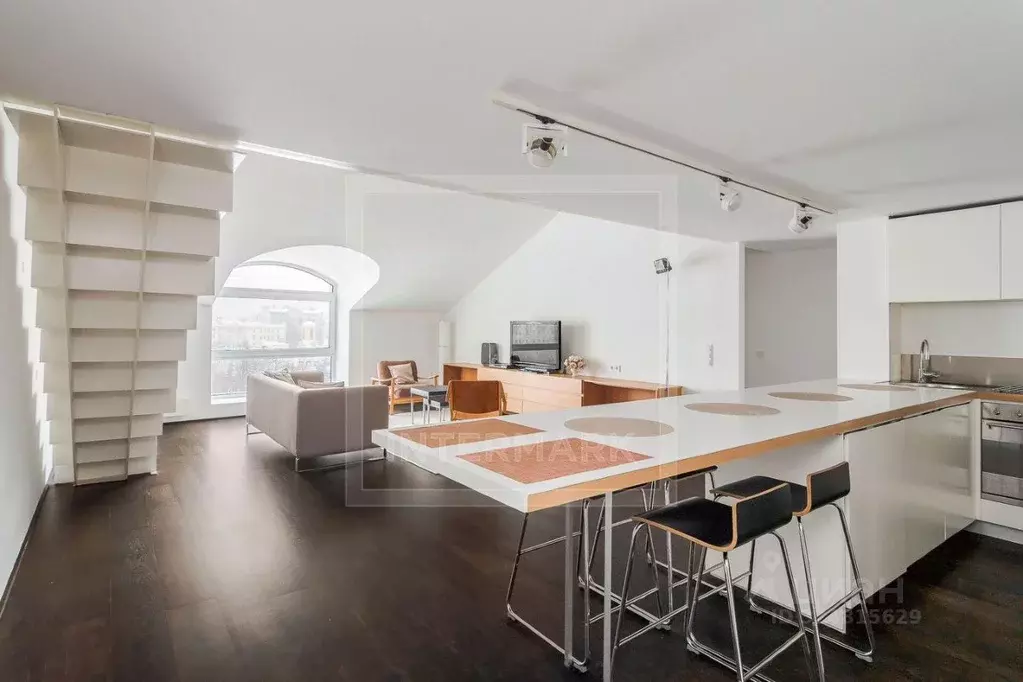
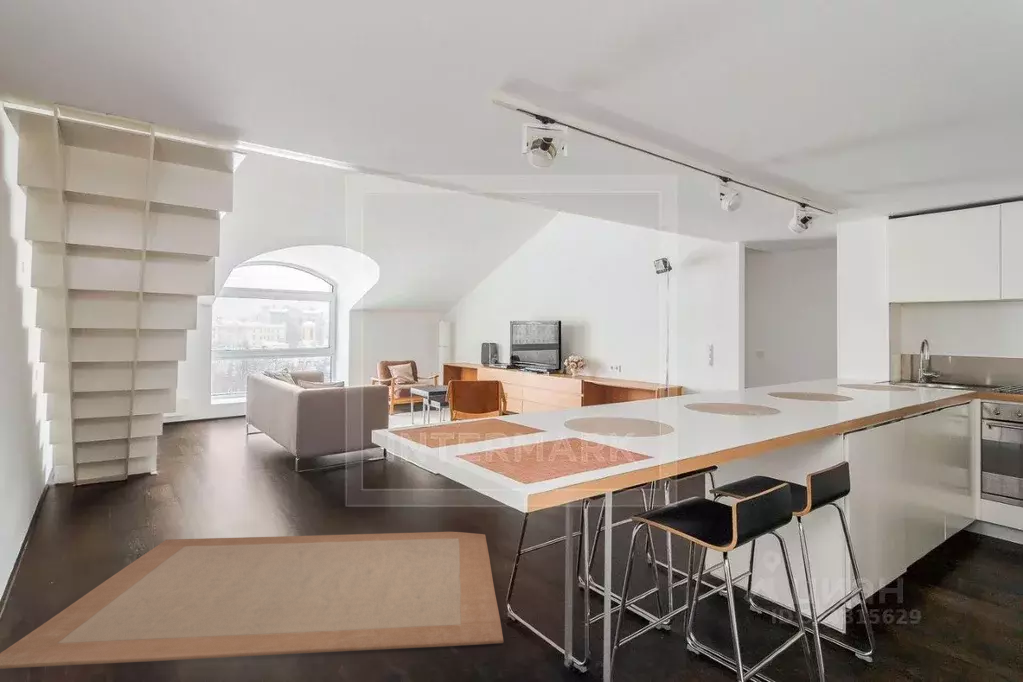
+ rug (301, 581)
